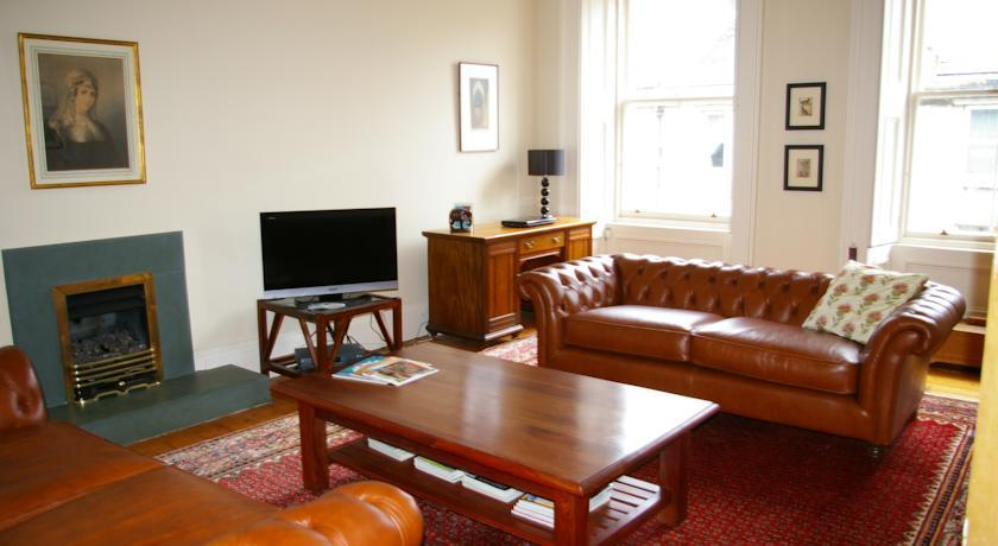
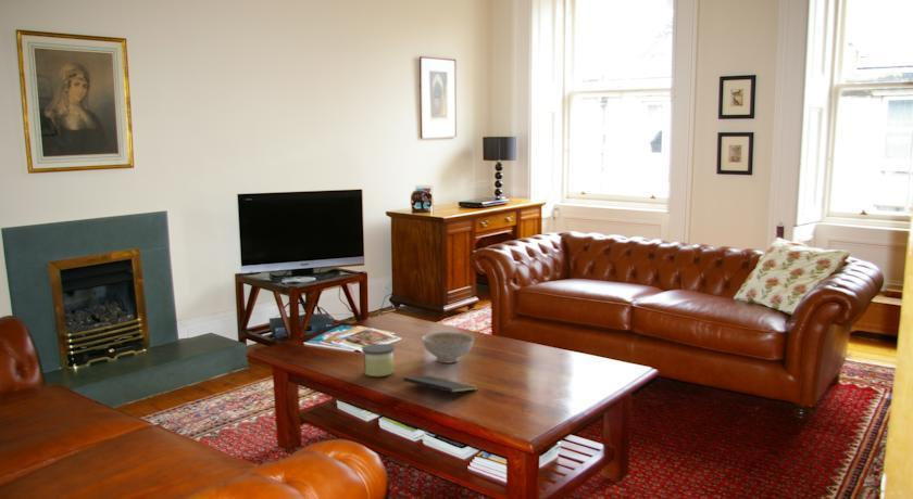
+ candle (378, 360)
+ decorative bowl (448, 348)
+ notepad (440, 383)
